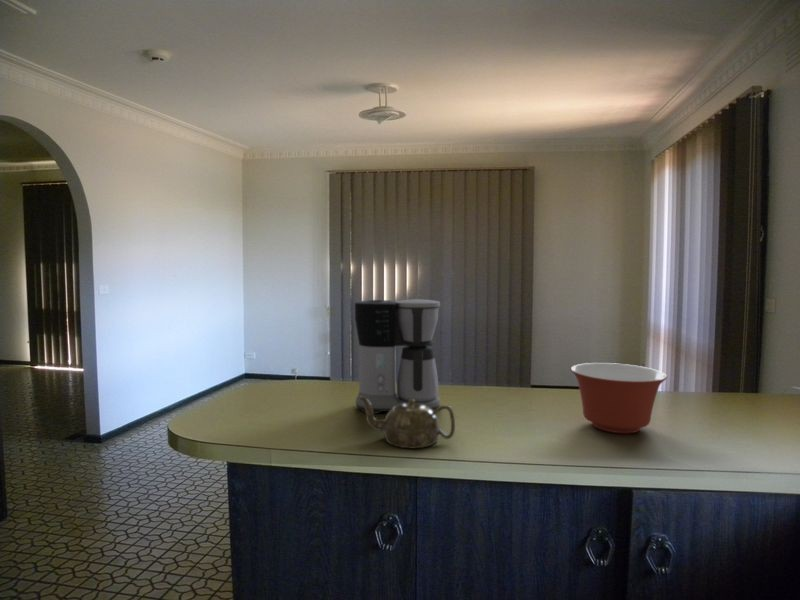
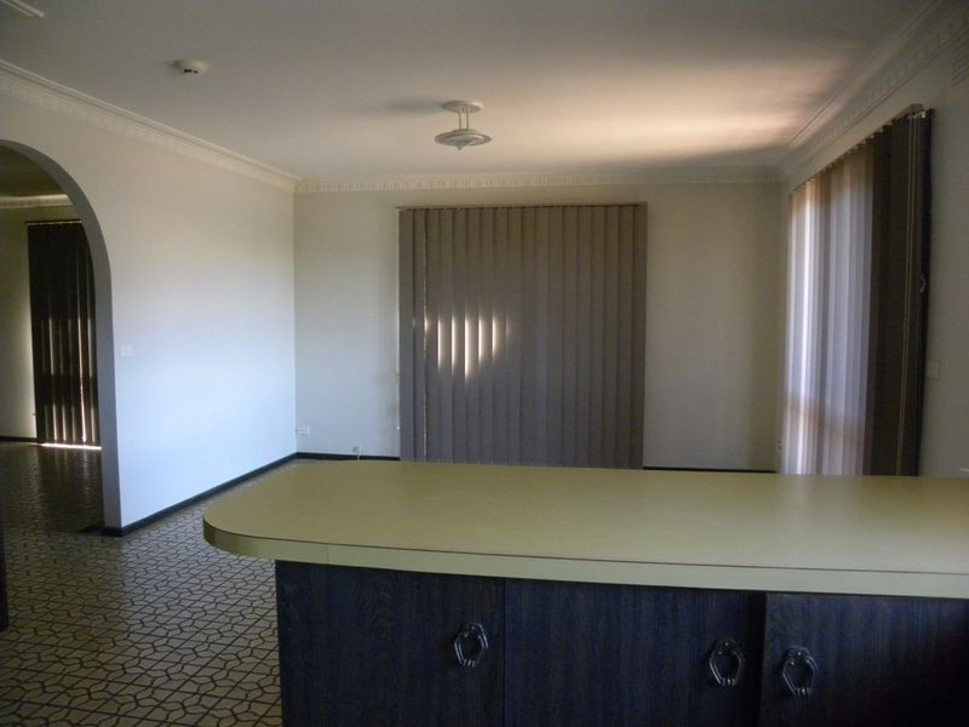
- mixing bowl (616, 398)
- coffee maker (395, 355)
- teapot (406, 419)
